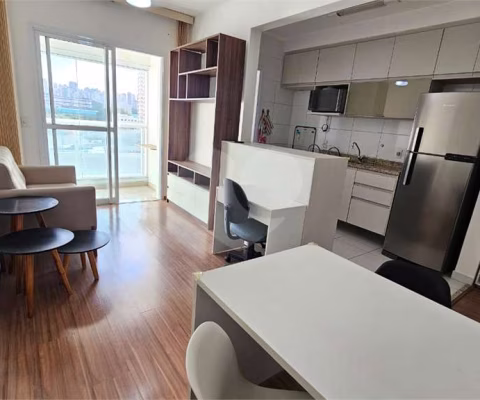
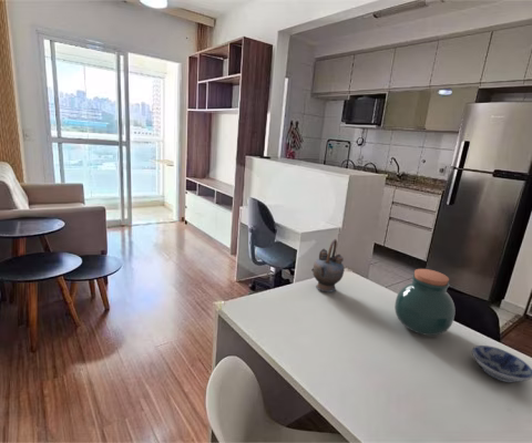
+ bowl (500, 365)
+ teapot (327, 265)
+ jar (424, 301)
